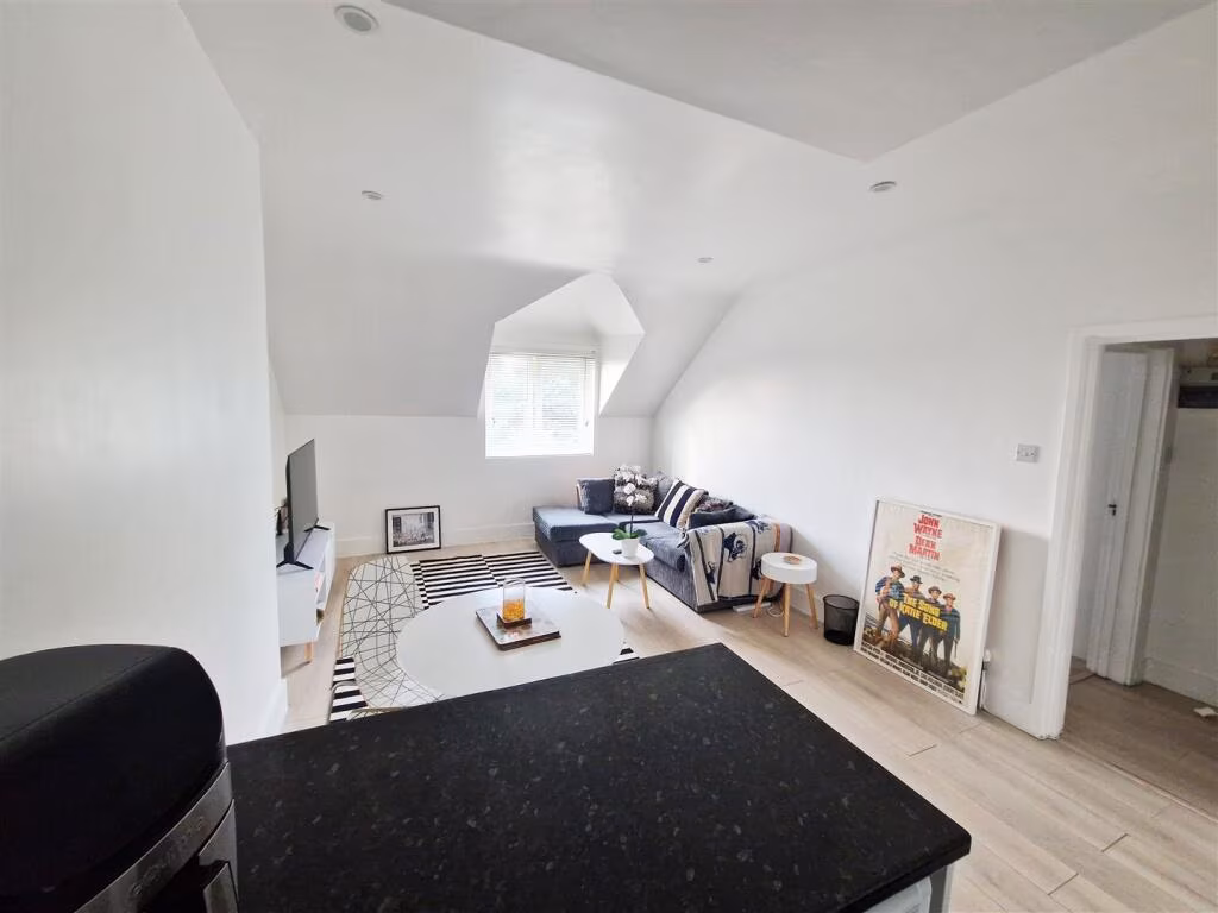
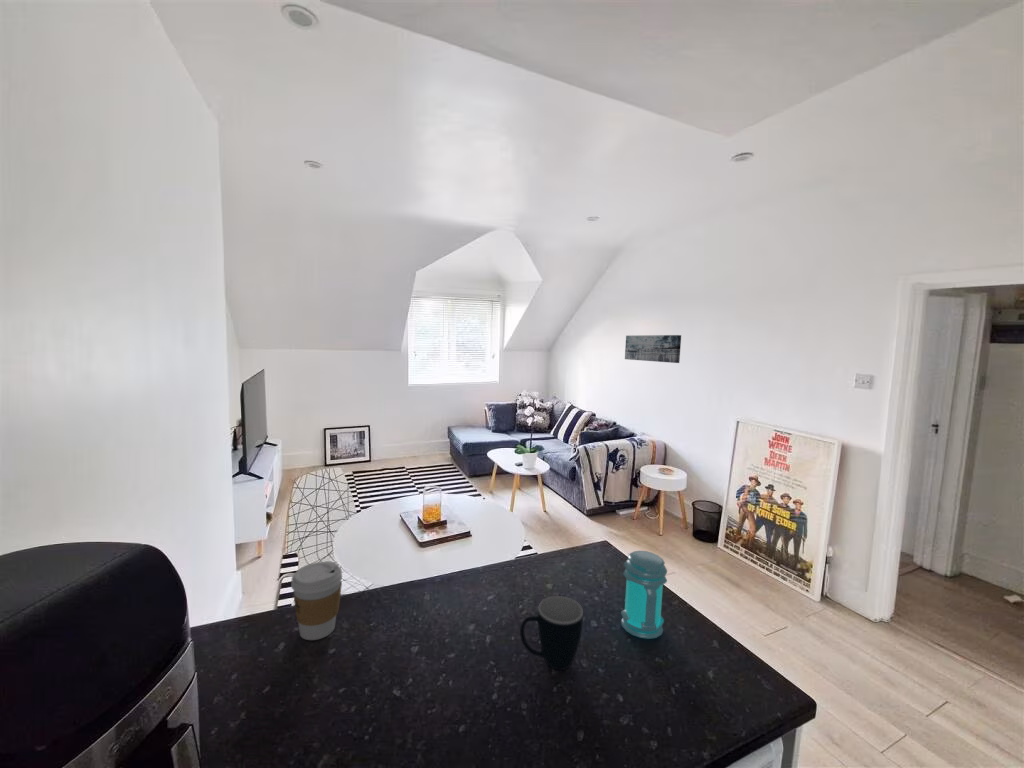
+ jar (643, 592)
+ coffee cup (317, 599)
+ wall art (650, 348)
+ mug (550, 636)
